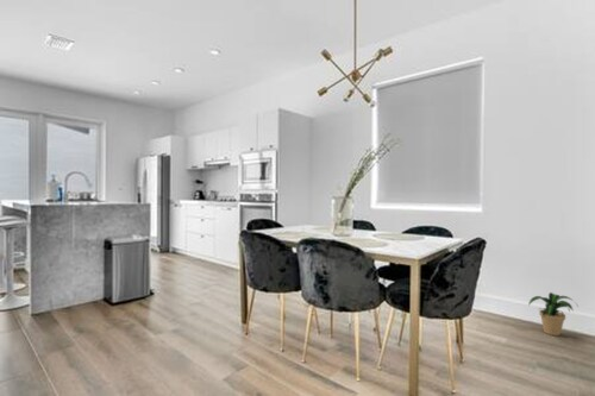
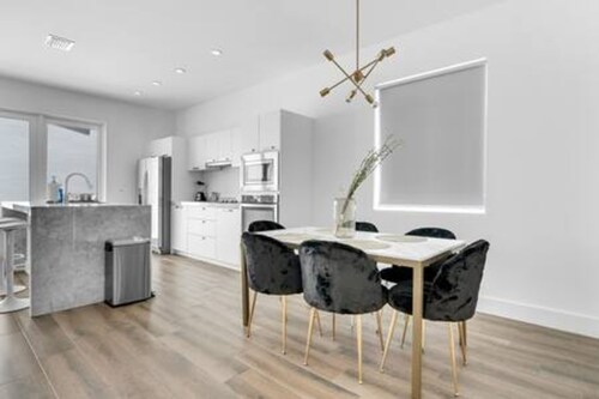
- potted plant (552, 314)
